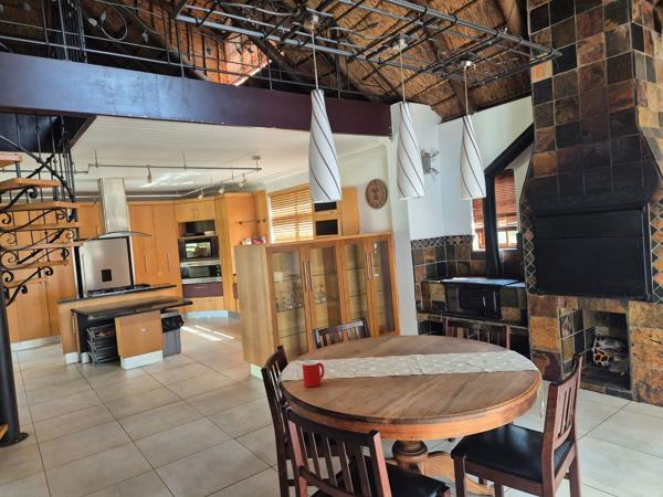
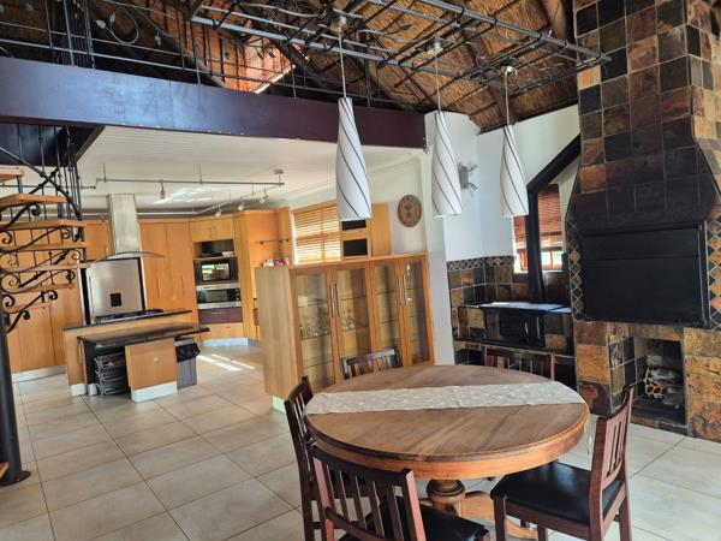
- cup (314, 372)
